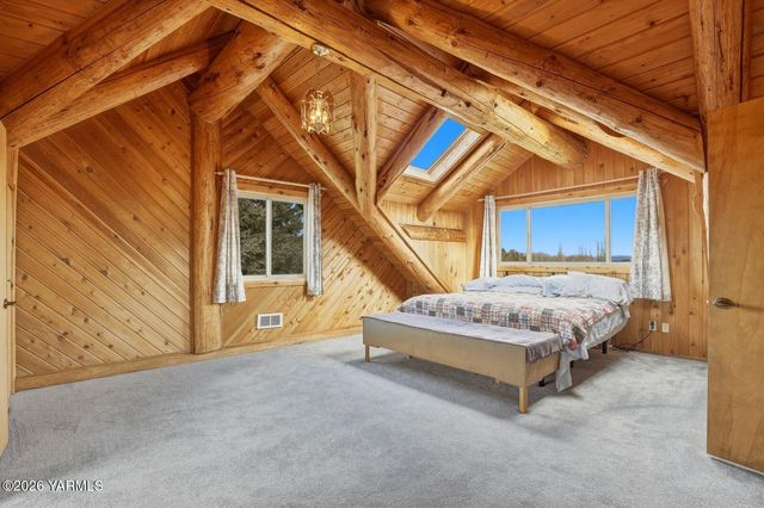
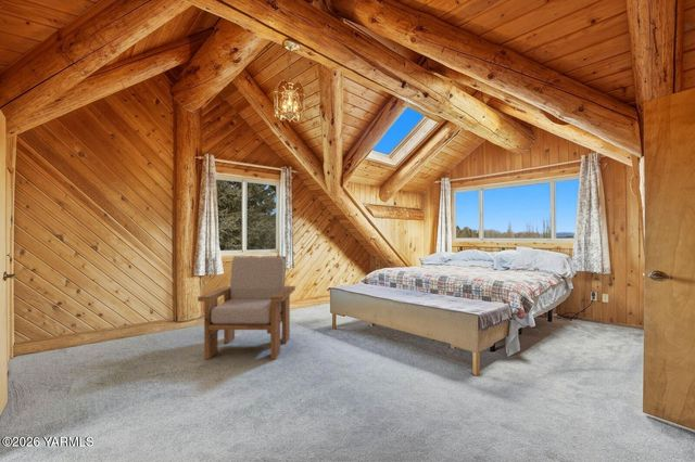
+ armchair (251, 303)
